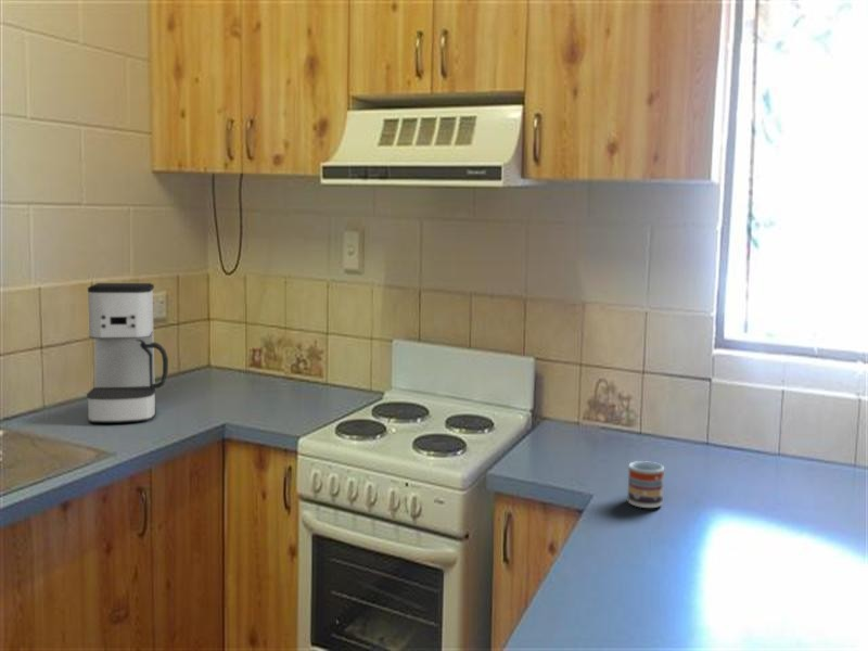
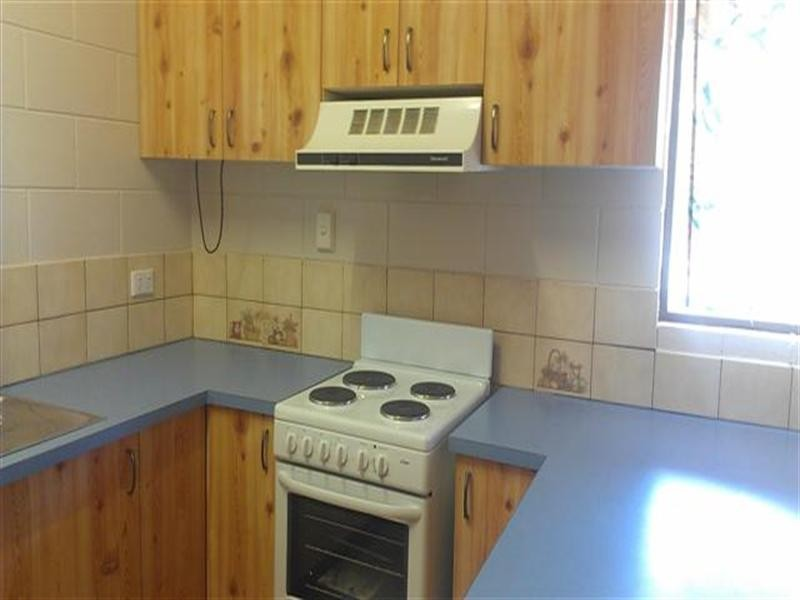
- coffee maker (128, 349)
- cup (646, 482)
